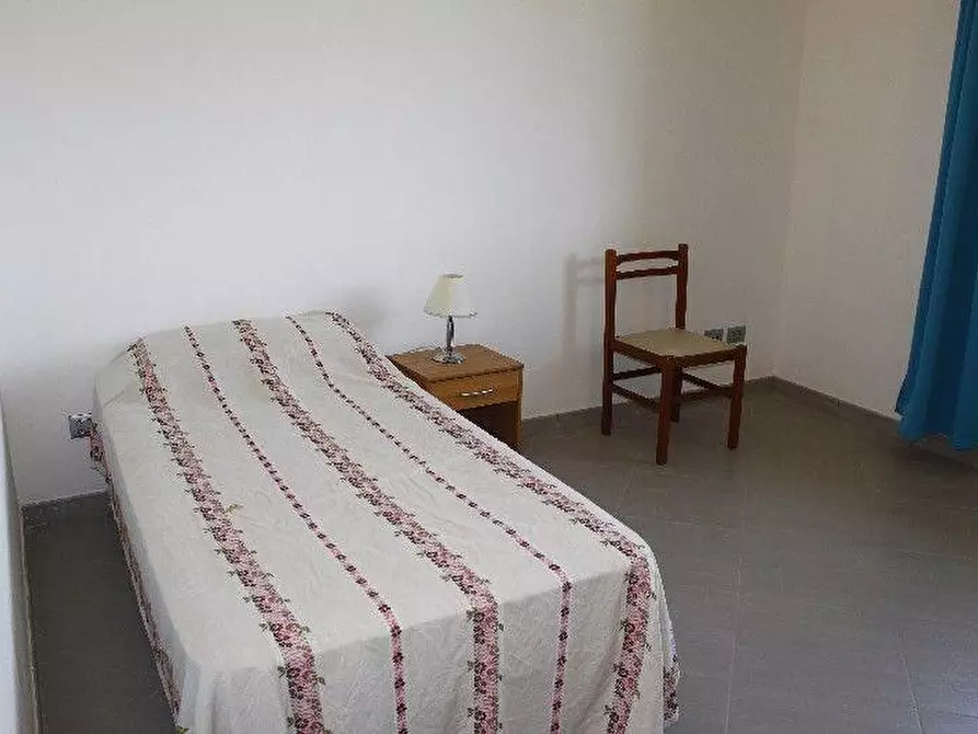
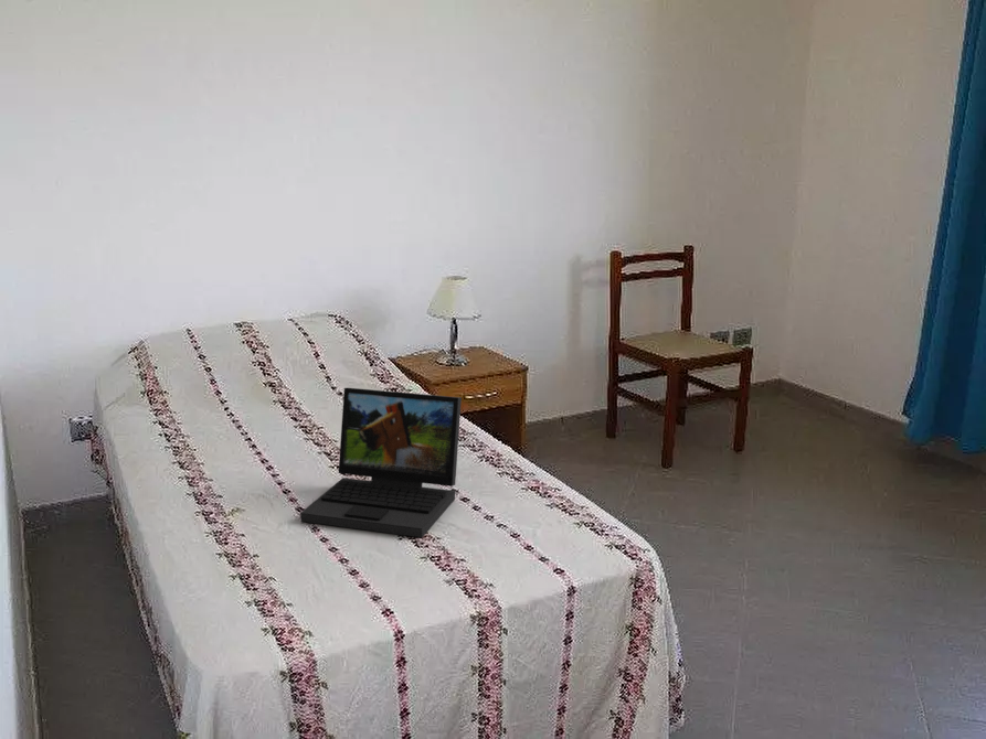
+ laptop (382, 456)
